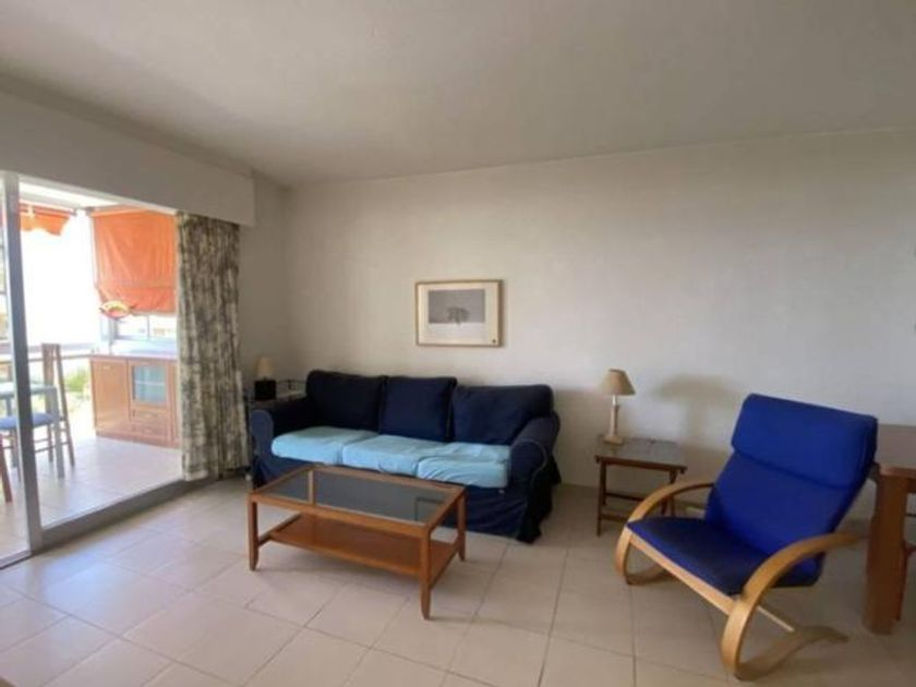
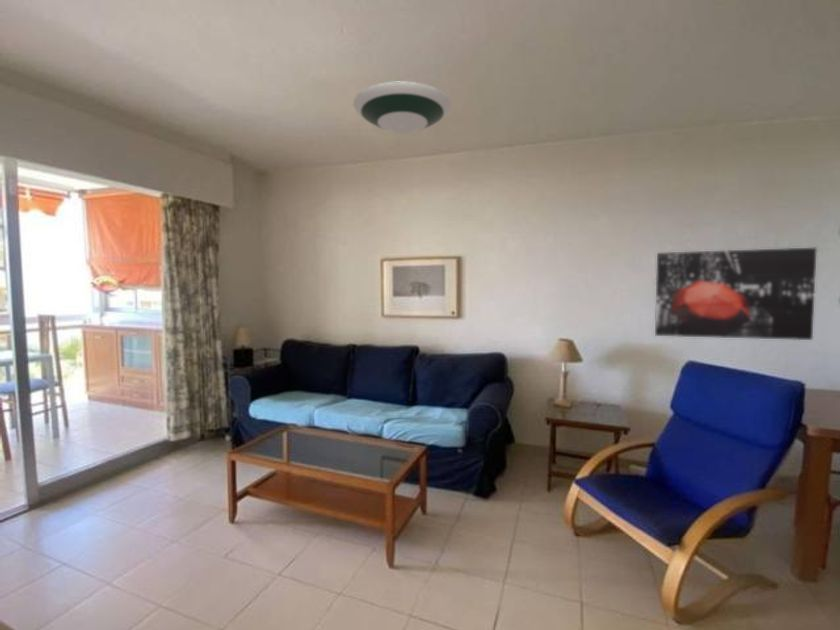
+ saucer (402, 118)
+ wall art (730, 294)
